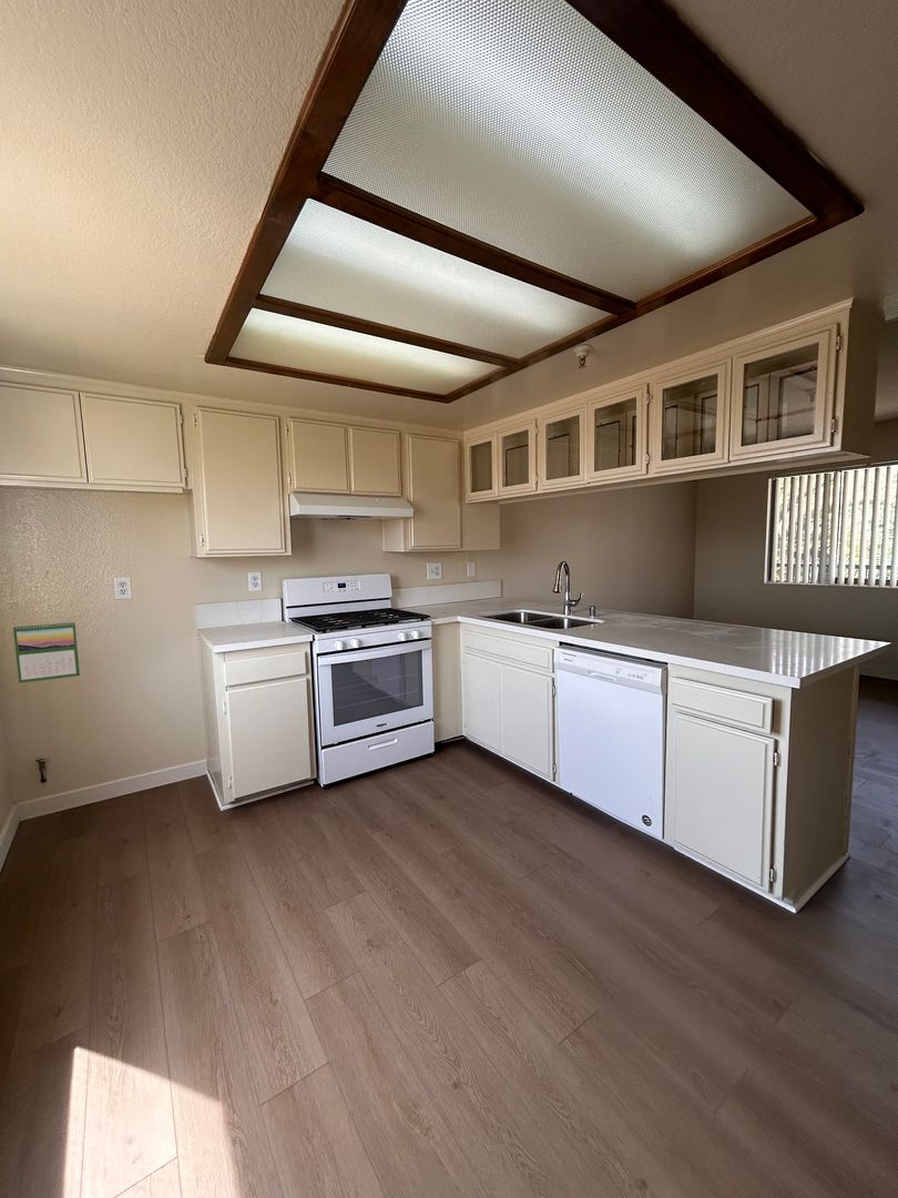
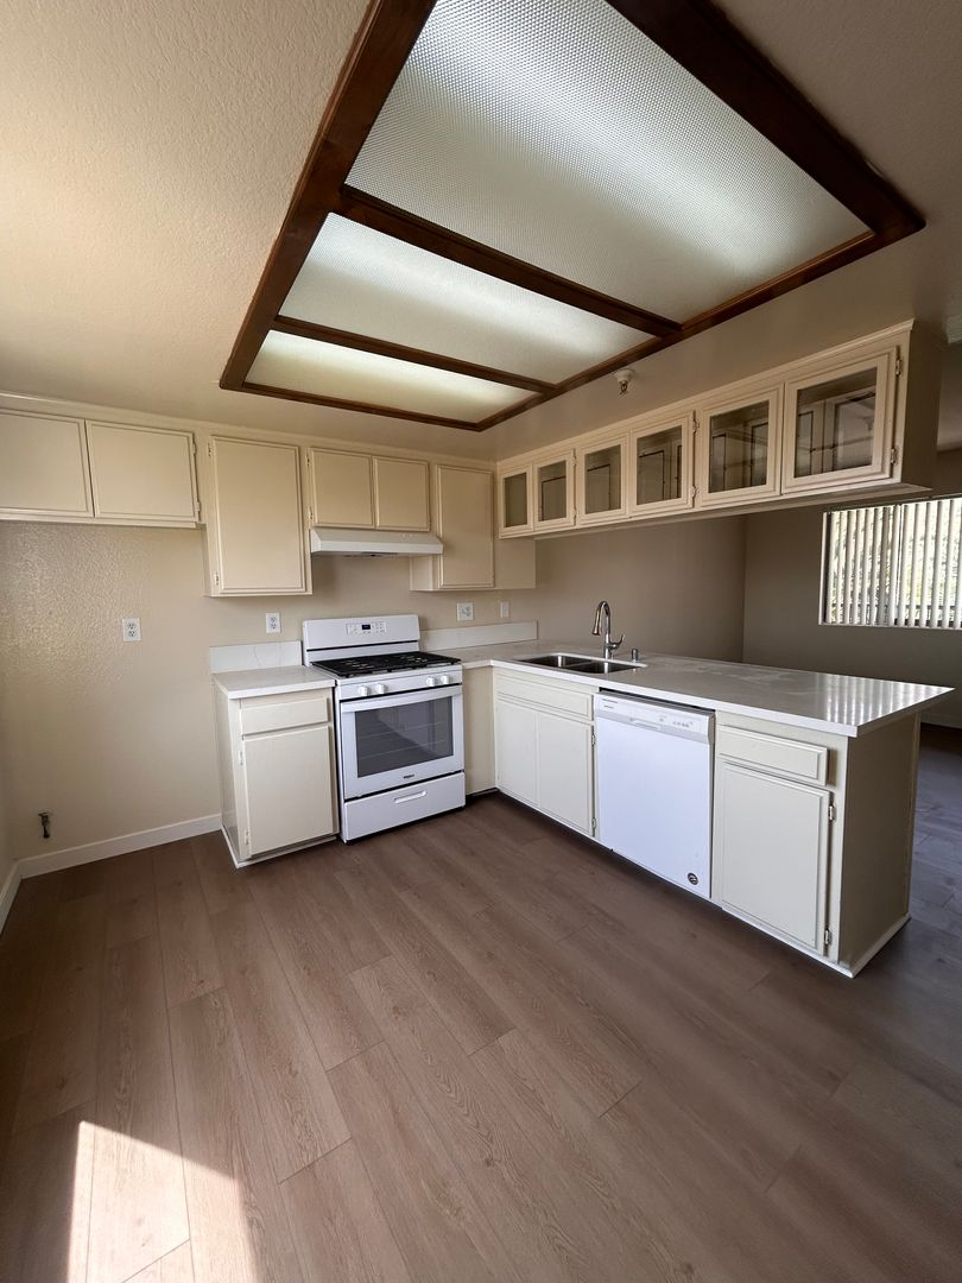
- calendar (47, 650)
